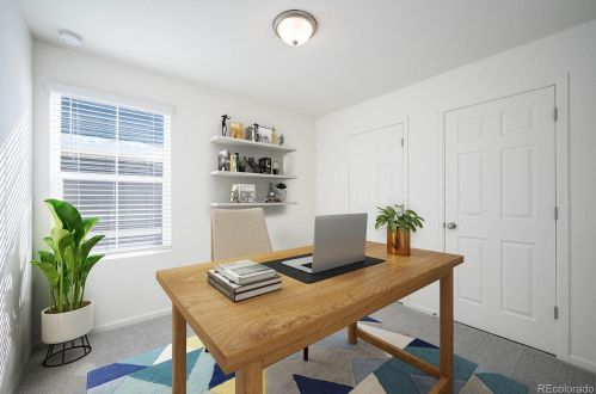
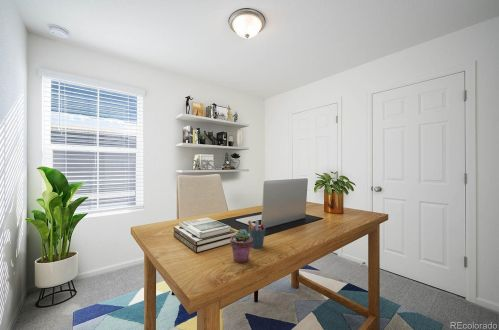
+ potted succulent (241, 244)
+ pen holder (256, 232)
